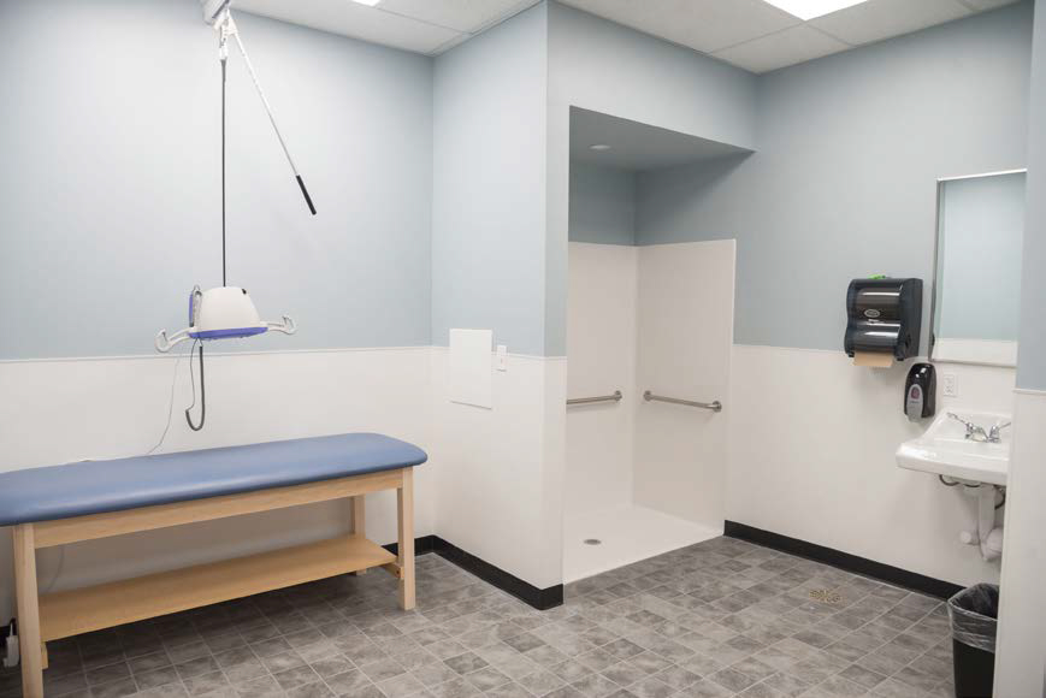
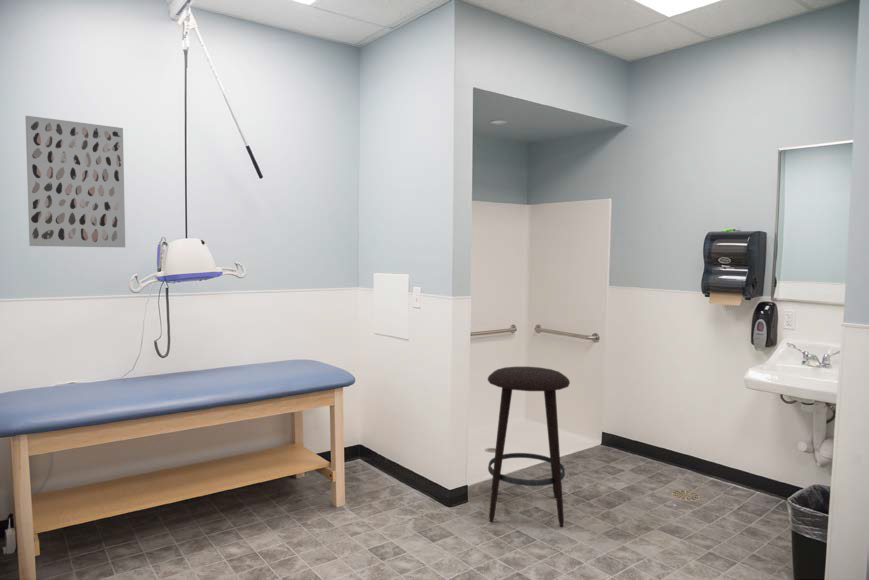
+ stool (526, 453)
+ wall art (77, 185)
